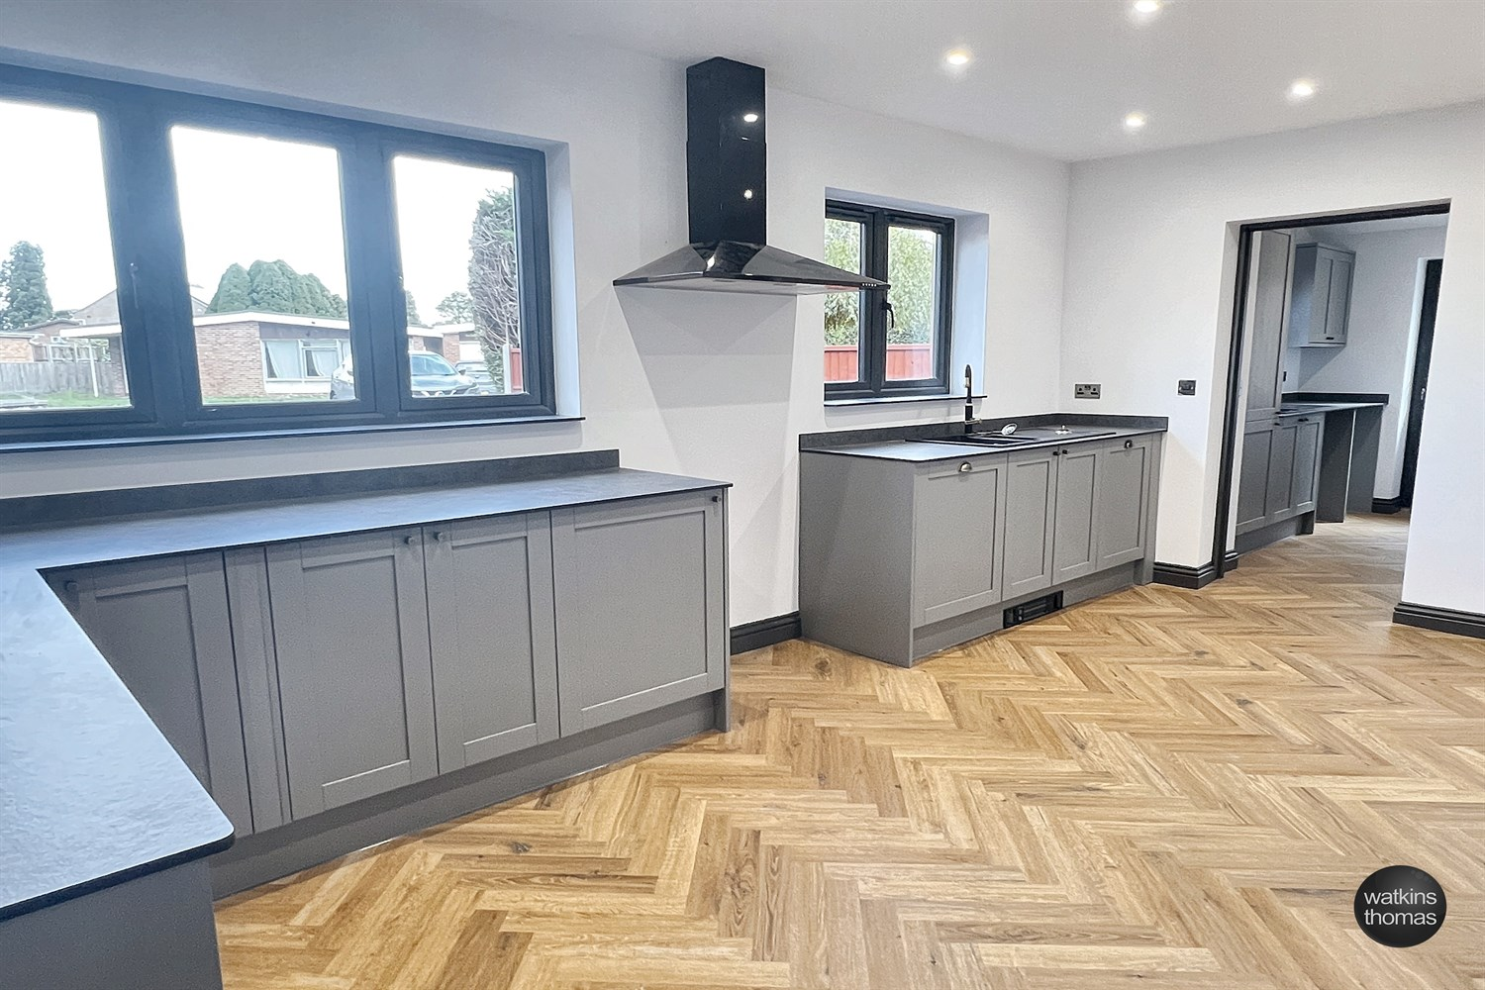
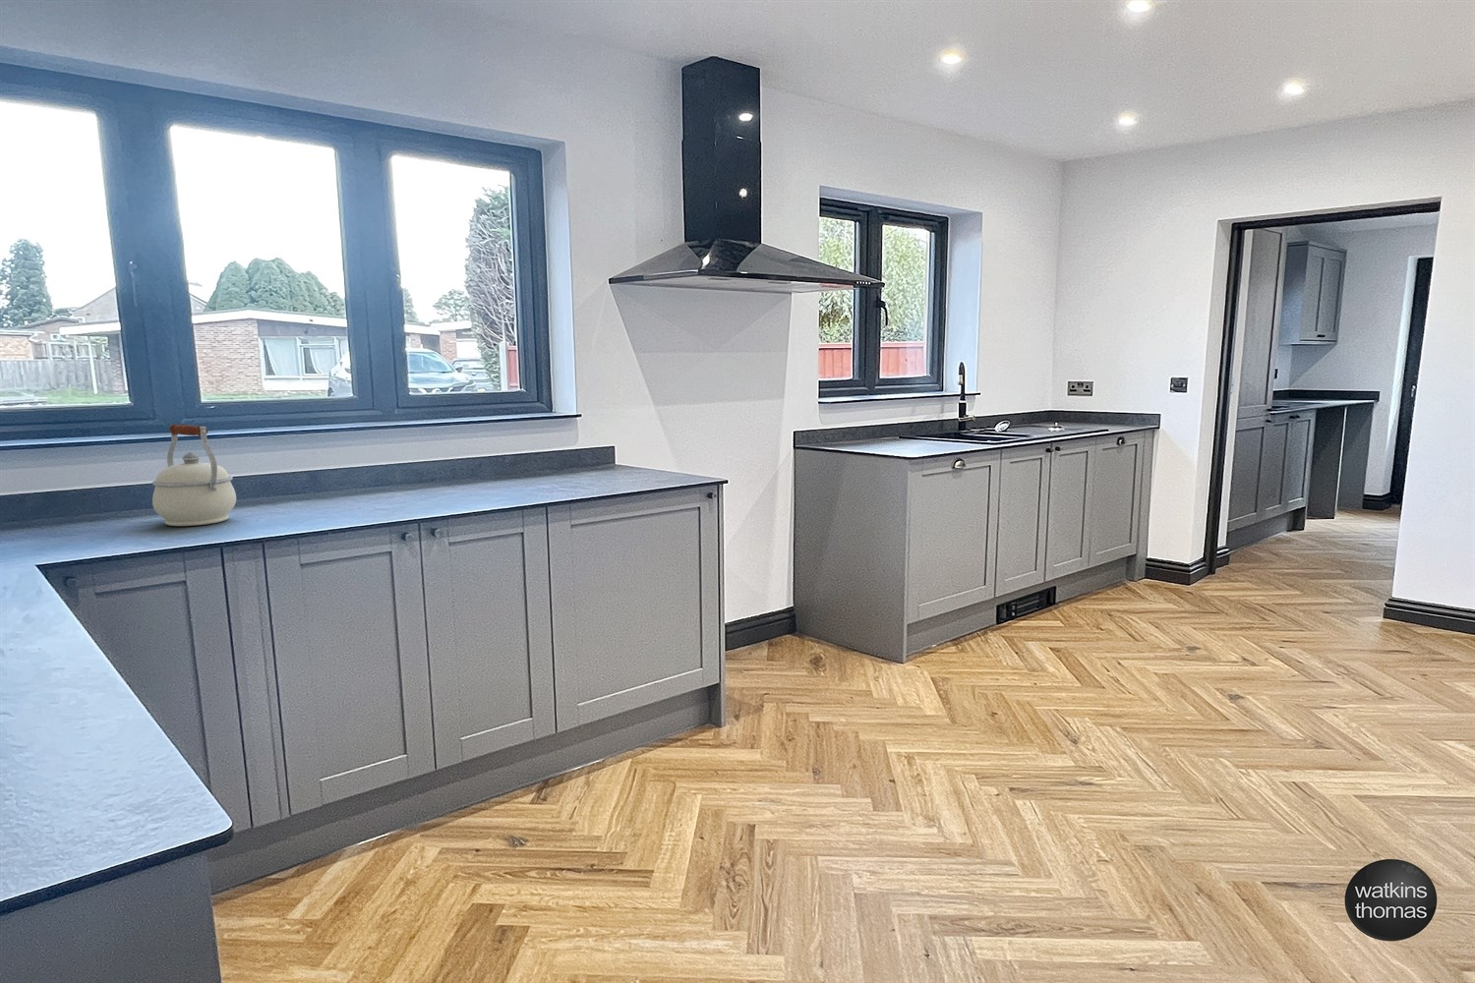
+ kettle (189, 473)
